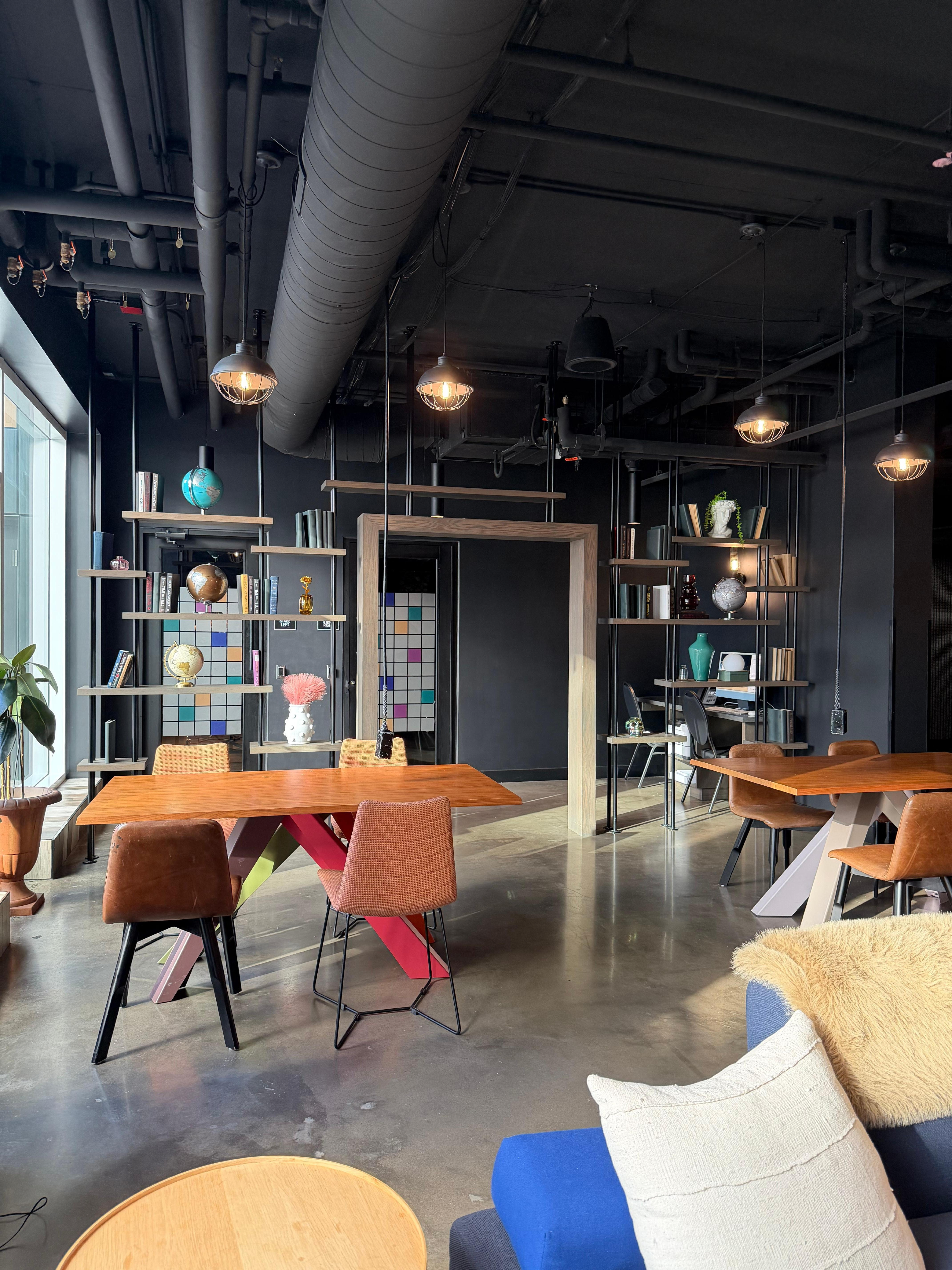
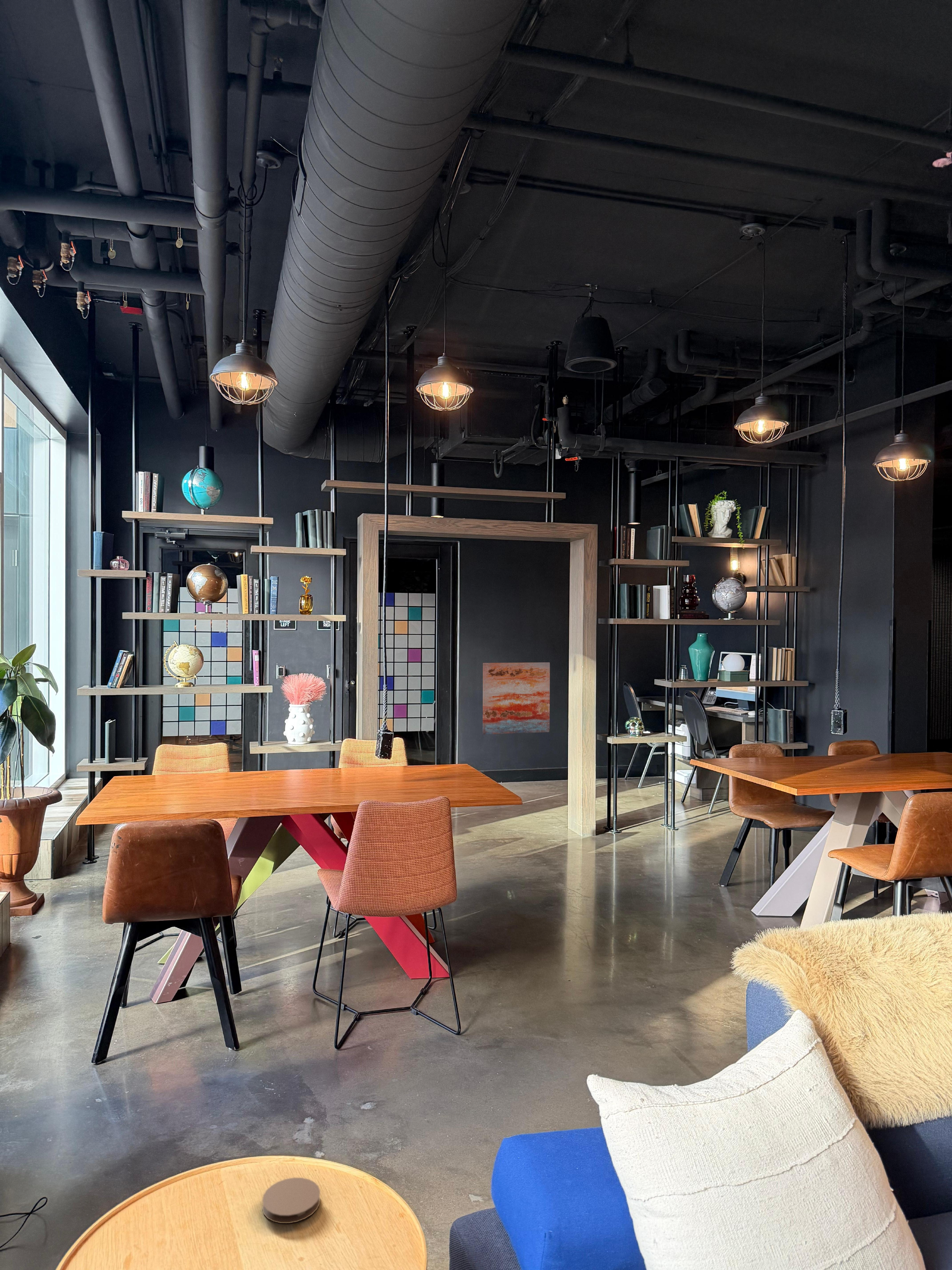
+ wall art (517, 698)
+ coaster (291, 1200)
